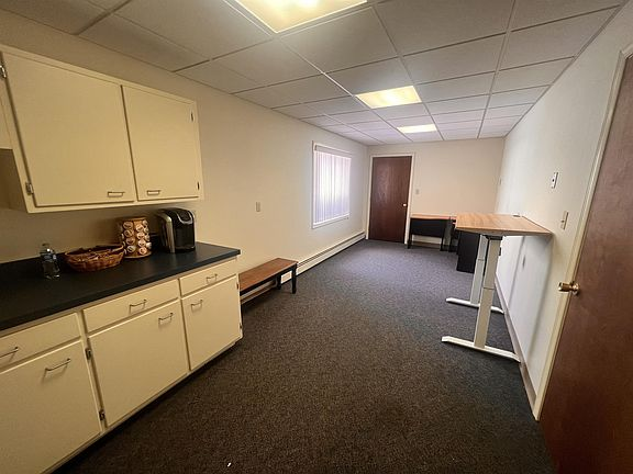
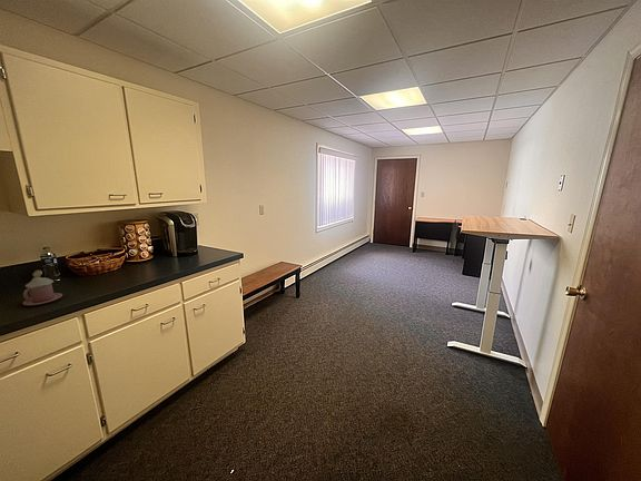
+ mug (40, 285)
